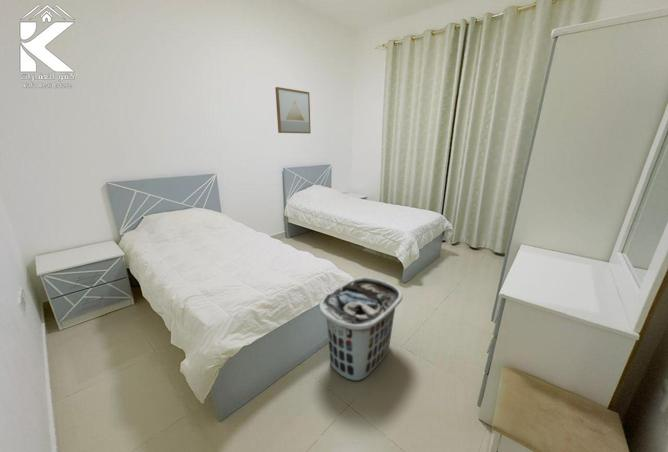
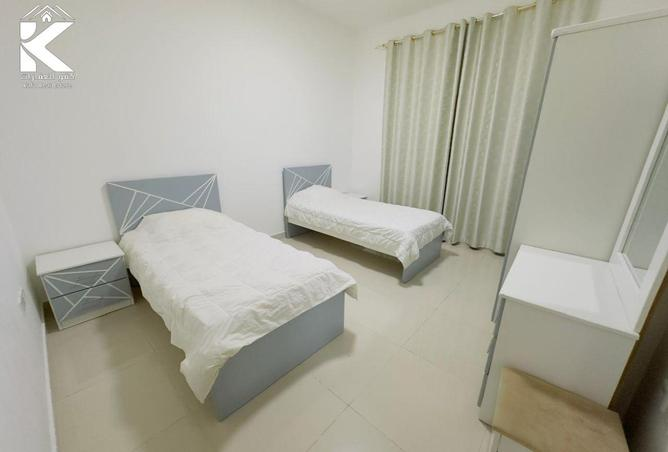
- wall art (294, 112)
- clothes hamper (361, 321)
